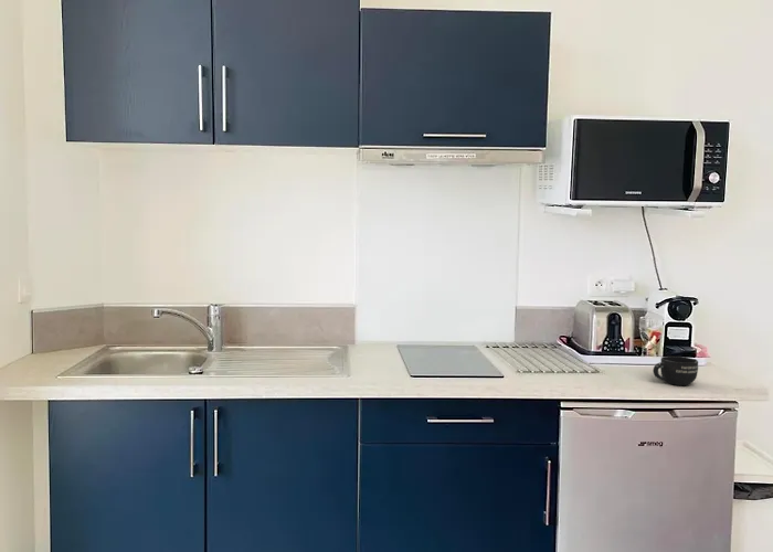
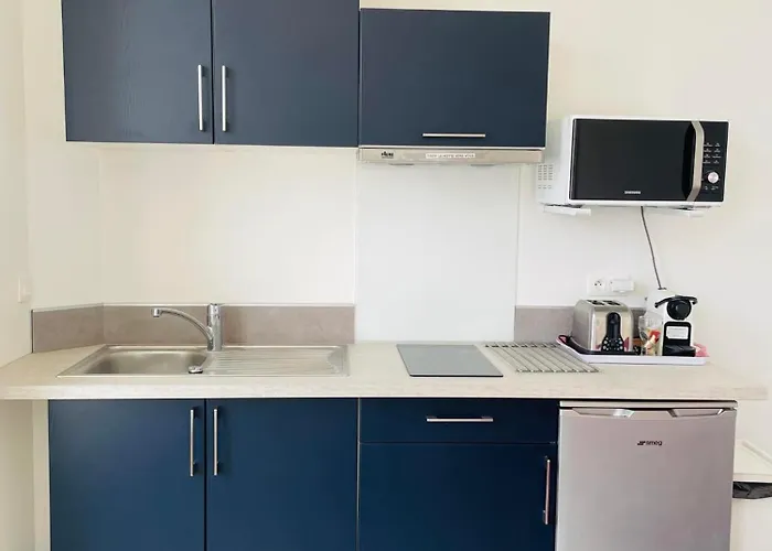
- mug (674, 370)
